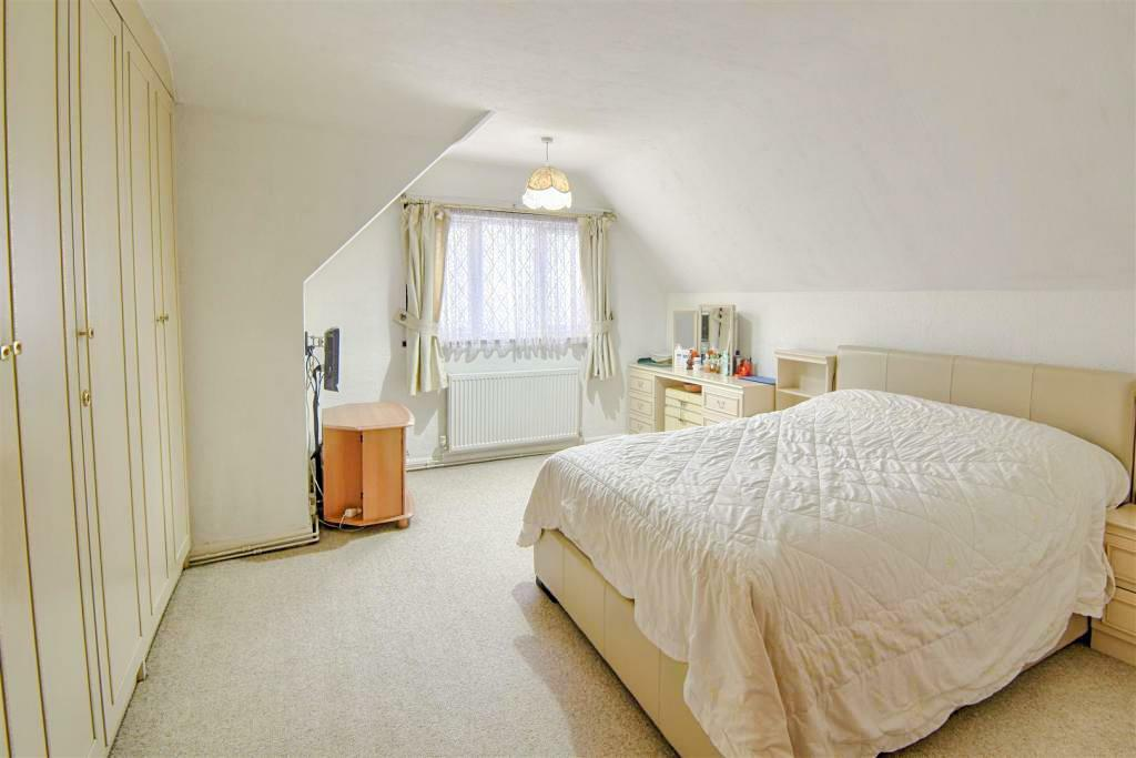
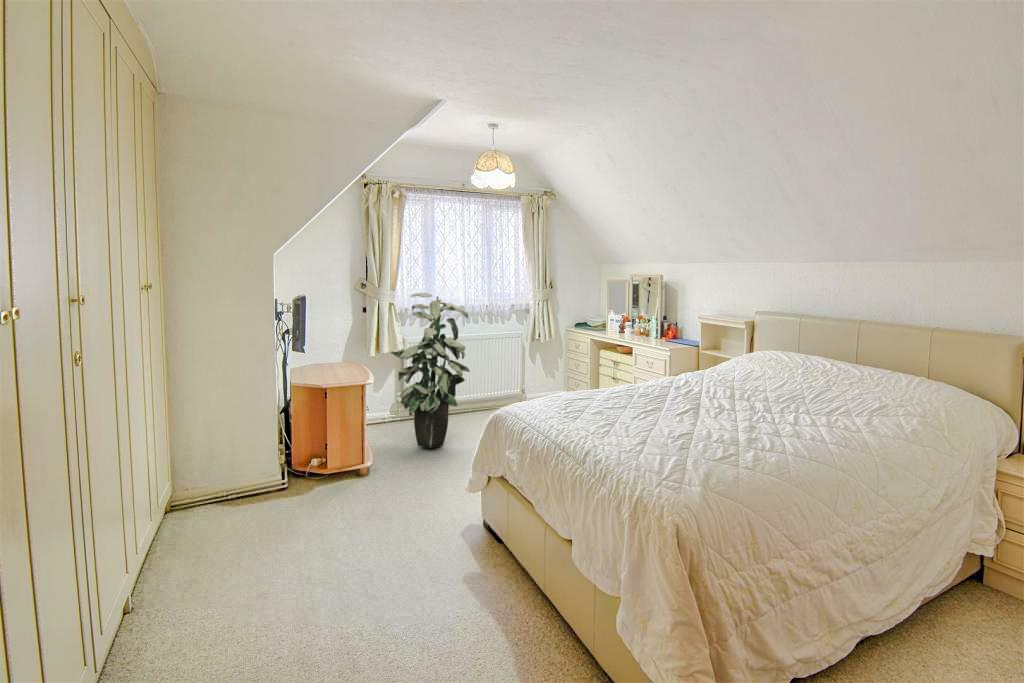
+ indoor plant (429, 369)
